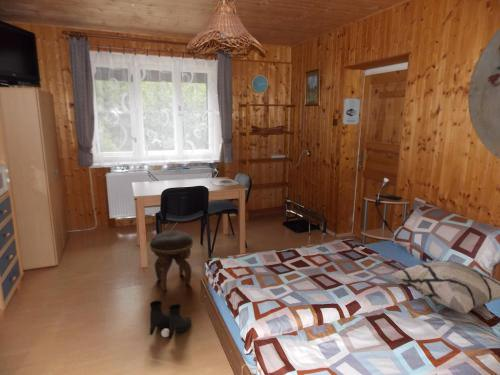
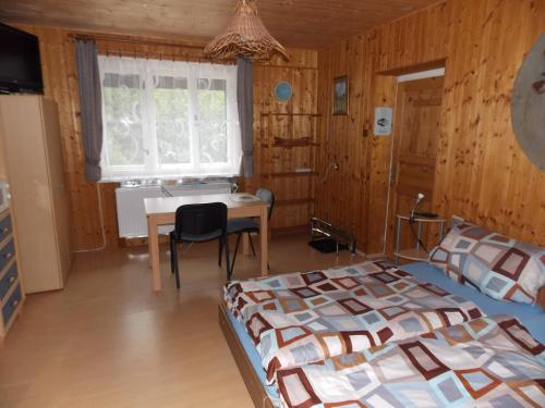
- footstool (172, 258)
- boots (170, 314)
- decorative pillow (451, 283)
